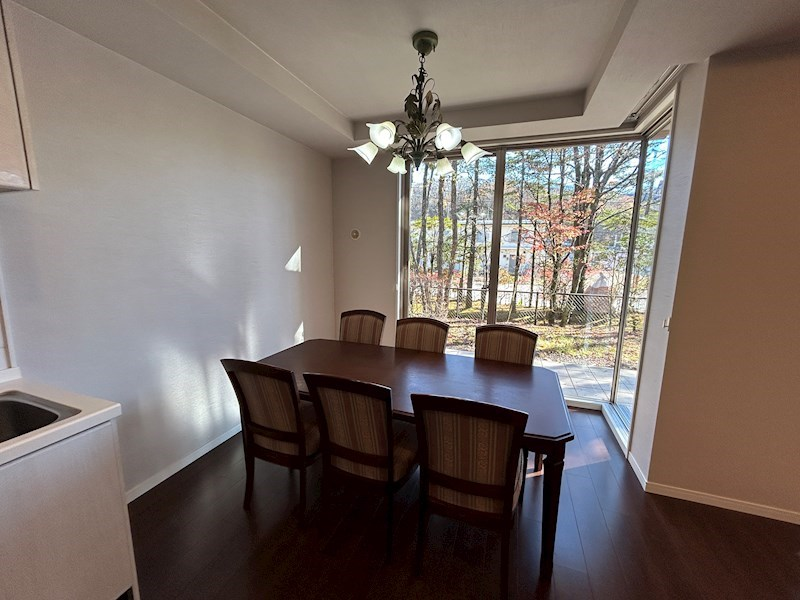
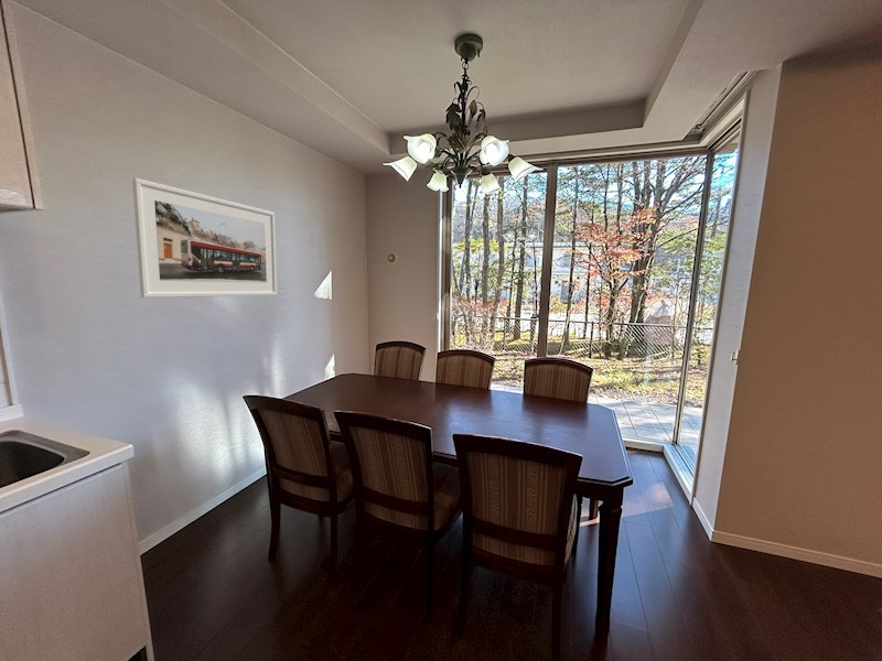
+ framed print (218, 248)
